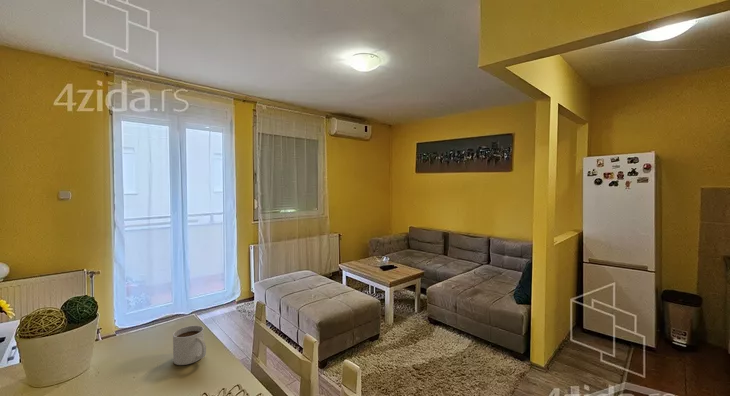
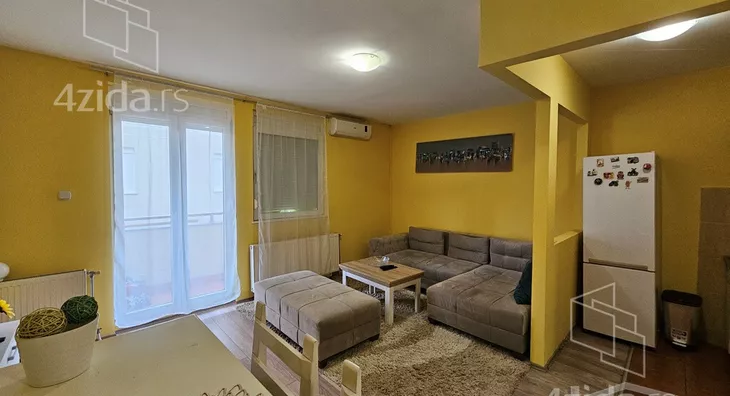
- mug (192, 345)
